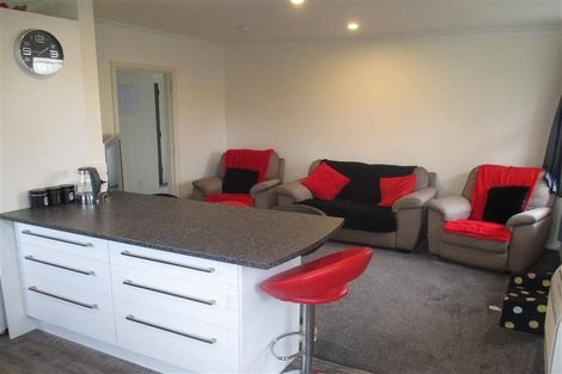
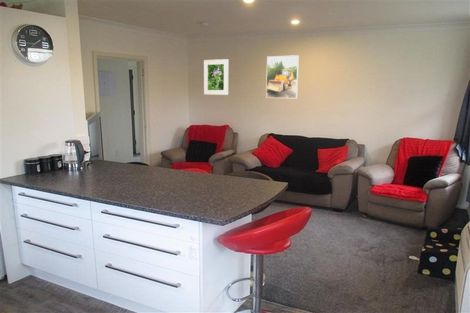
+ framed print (215, 77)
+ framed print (281, 77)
